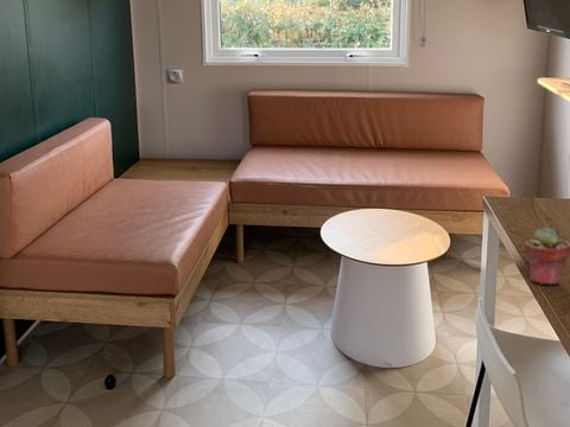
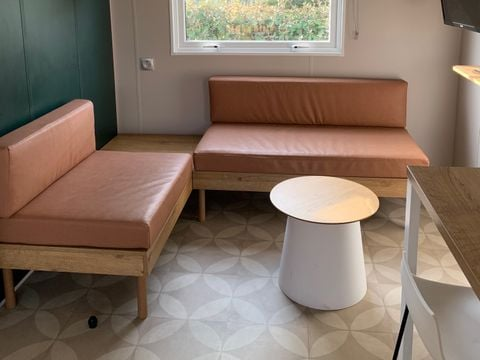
- potted succulent (546, 254)
